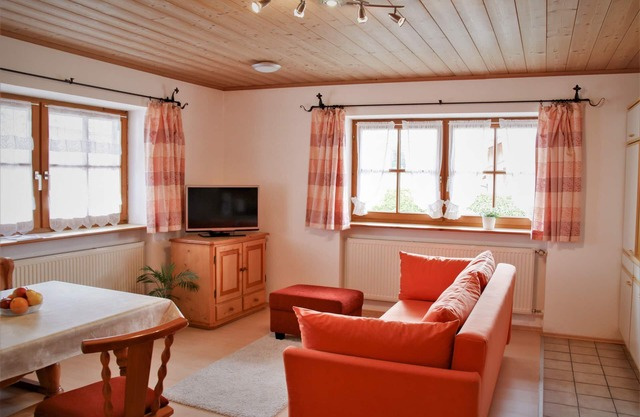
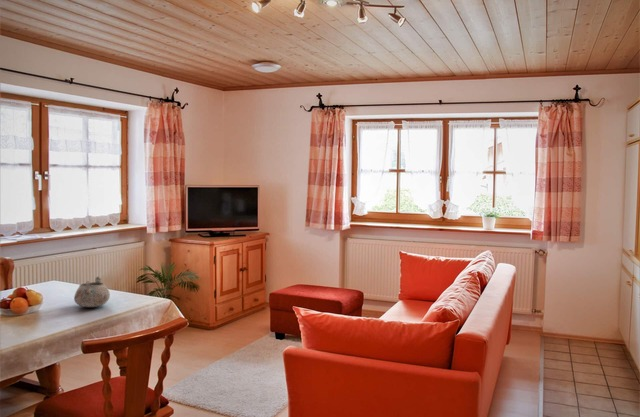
+ decorative bowl (92, 292)
